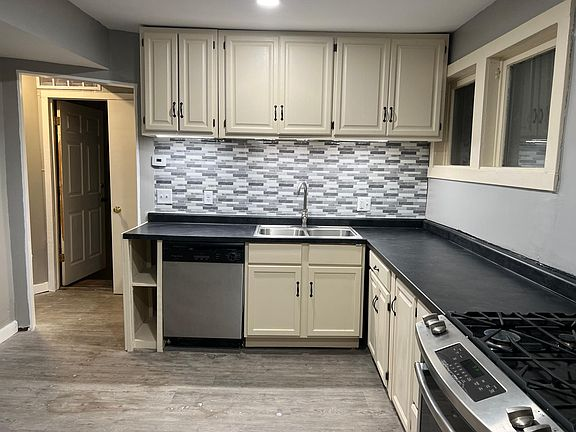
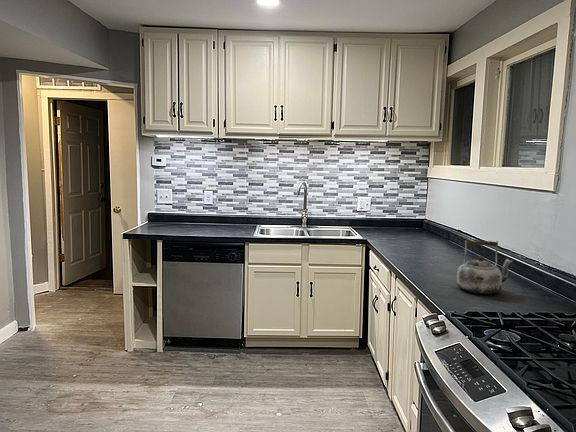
+ kettle (485, 265)
